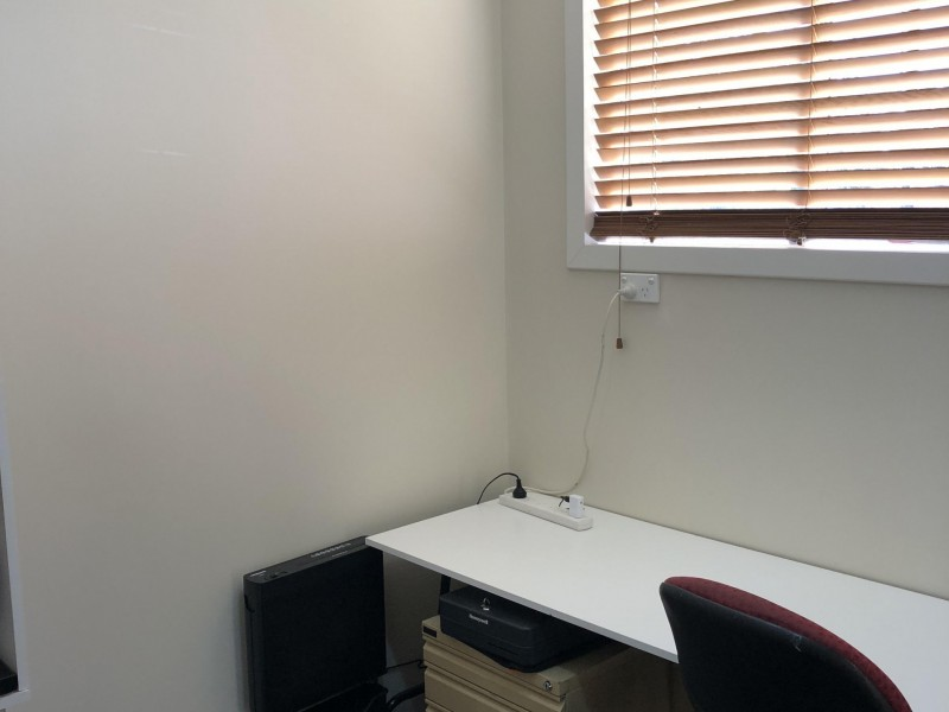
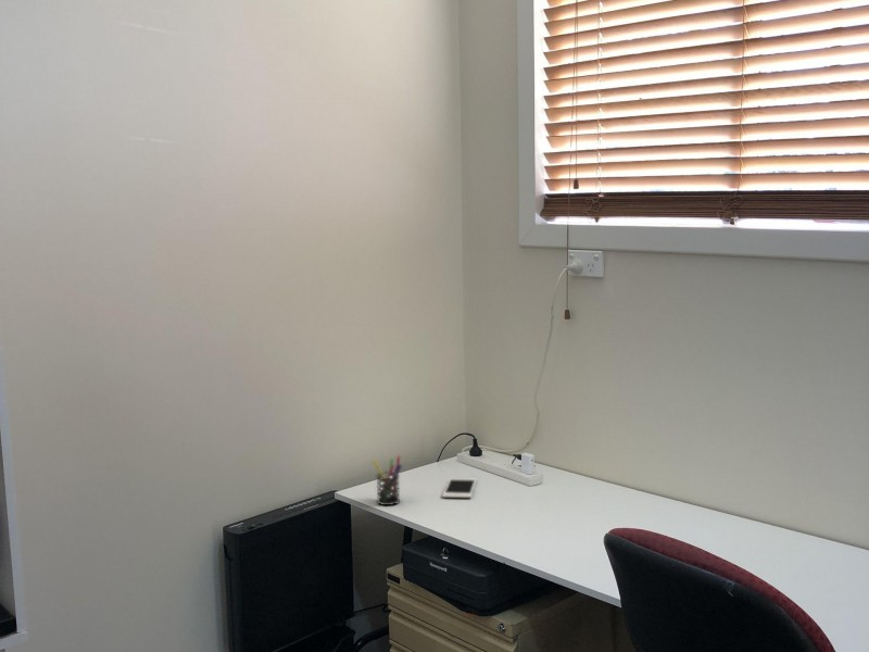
+ cell phone (459, 487)
+ pen holder (389, 477)
